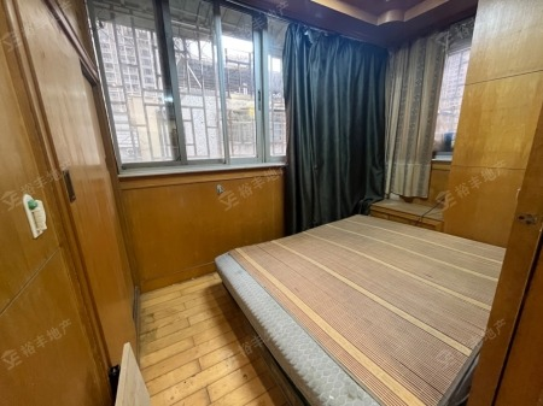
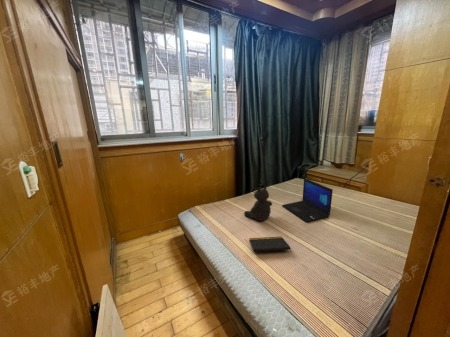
+ notepad (268, 243)
+ teddy bear (257, 201)
+ laptop (305, 198)
